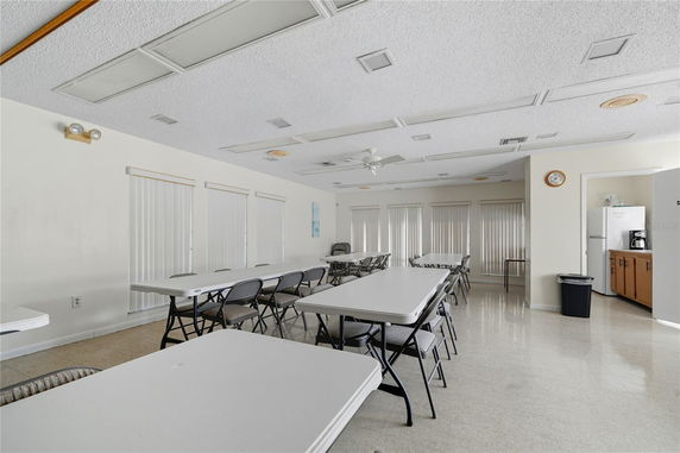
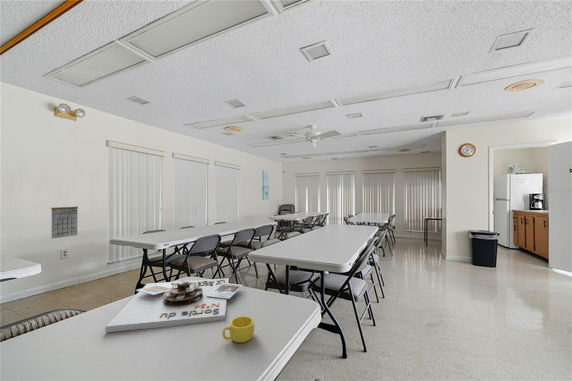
+ board game (189, 290)
+ cup (238, 330)
+ calendar (65, 218)
